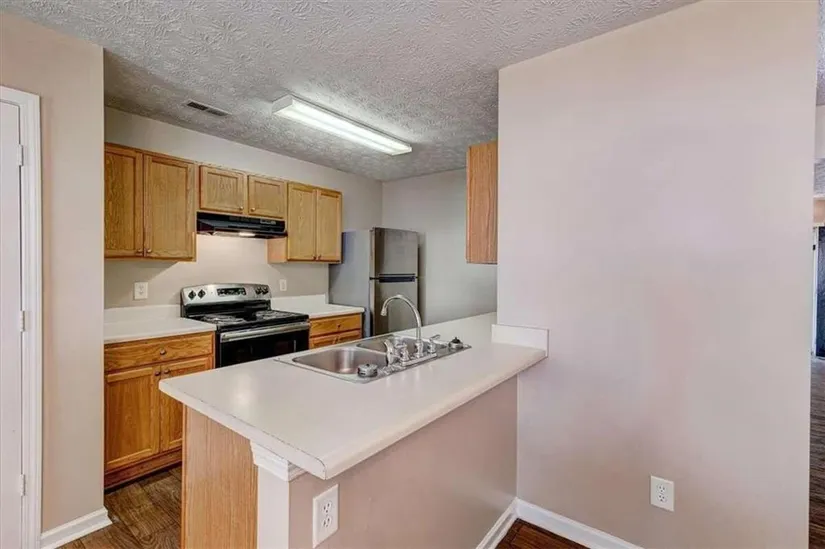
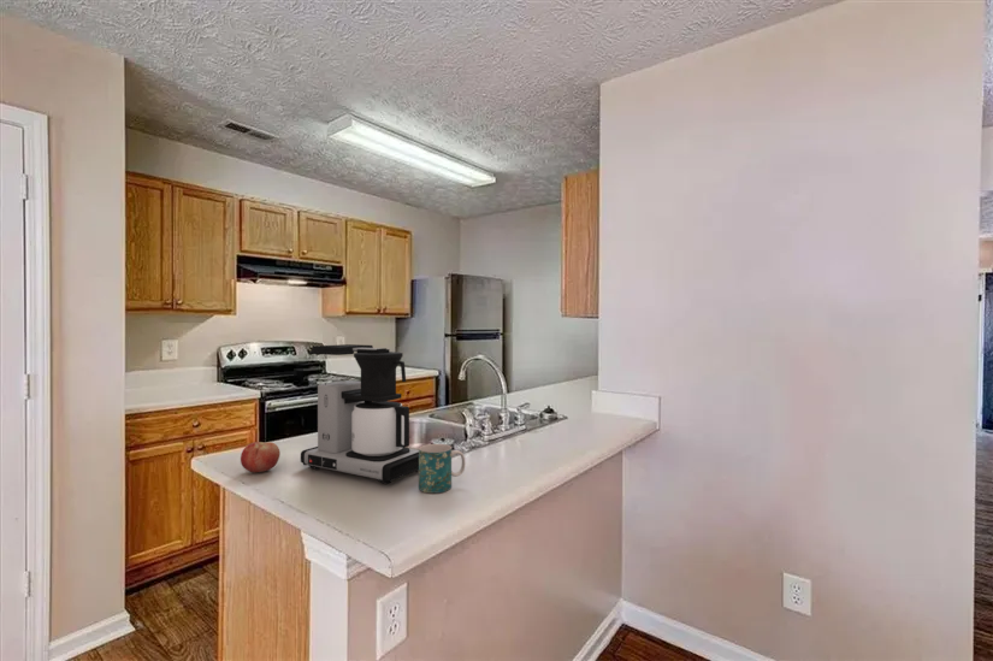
+ fruit (260, 456)
+ coffee maker (365, 407)
+ mug (442, 466)
